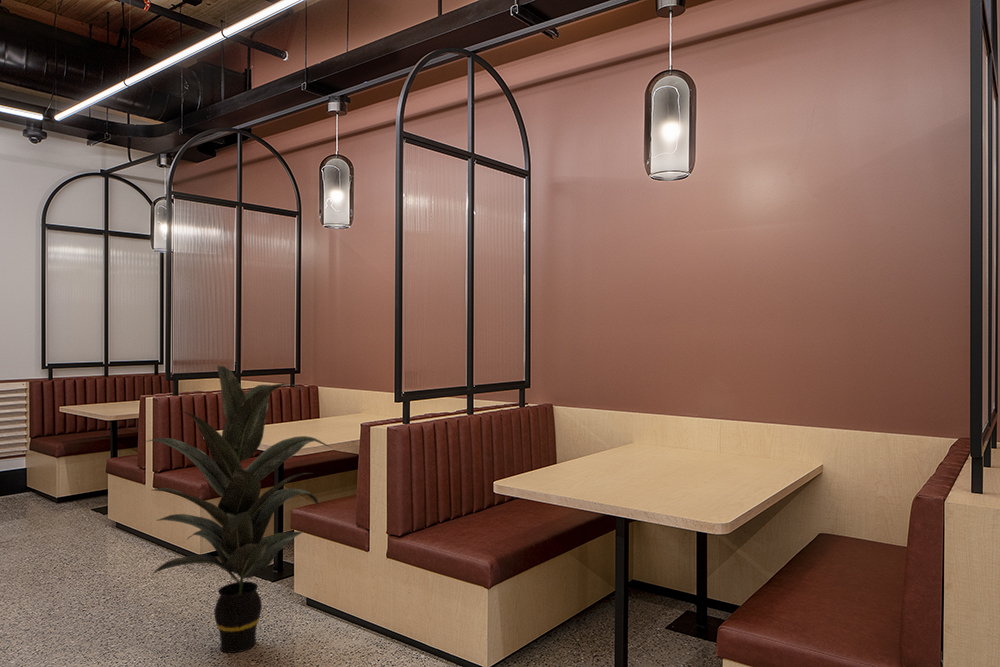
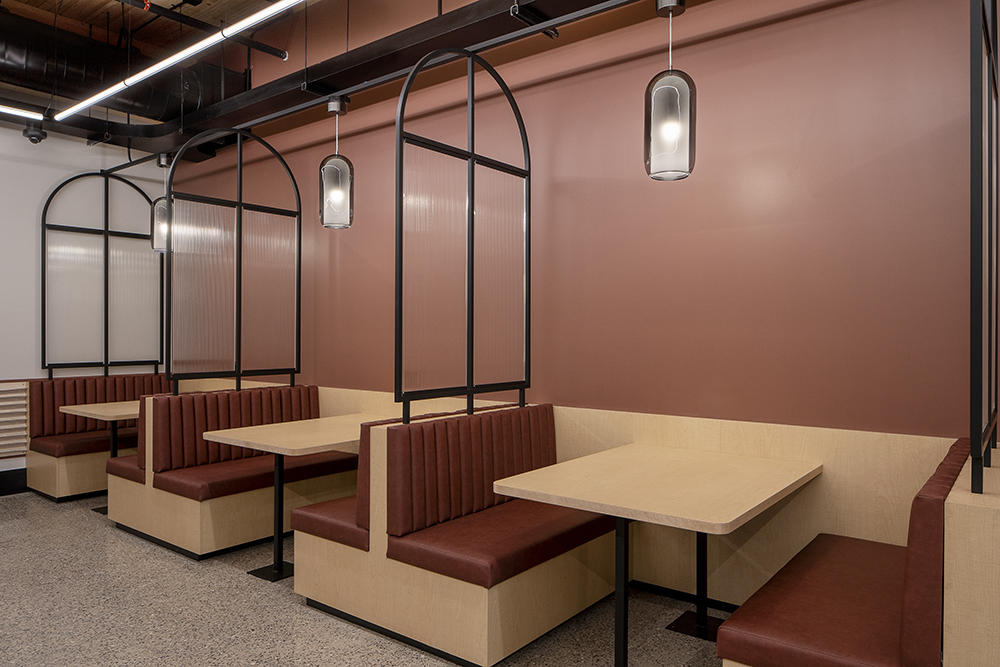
- indoor plant (239, 503)
